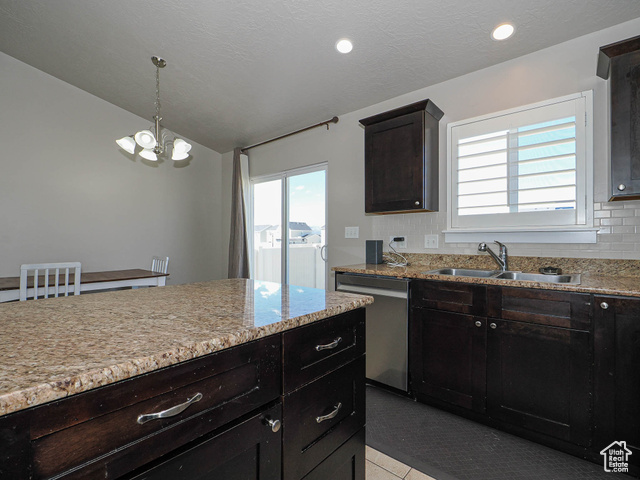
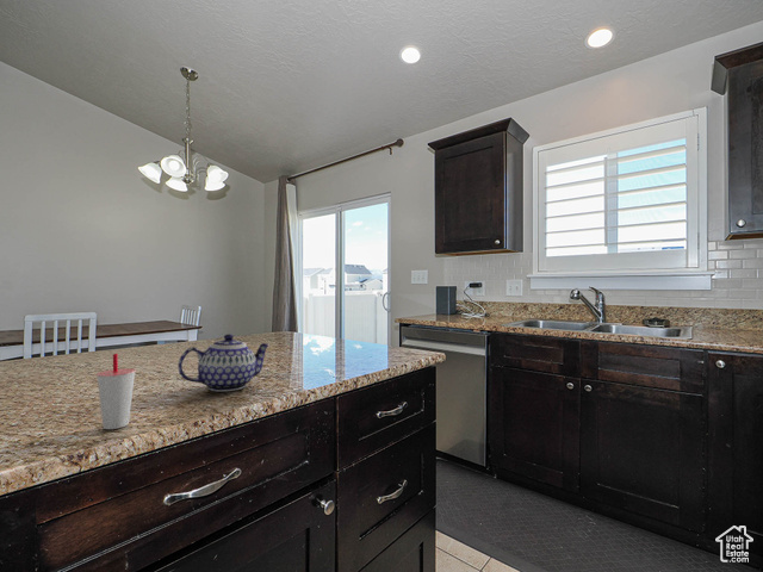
+ cup (116, 388)
+ teapot (227, 360)
